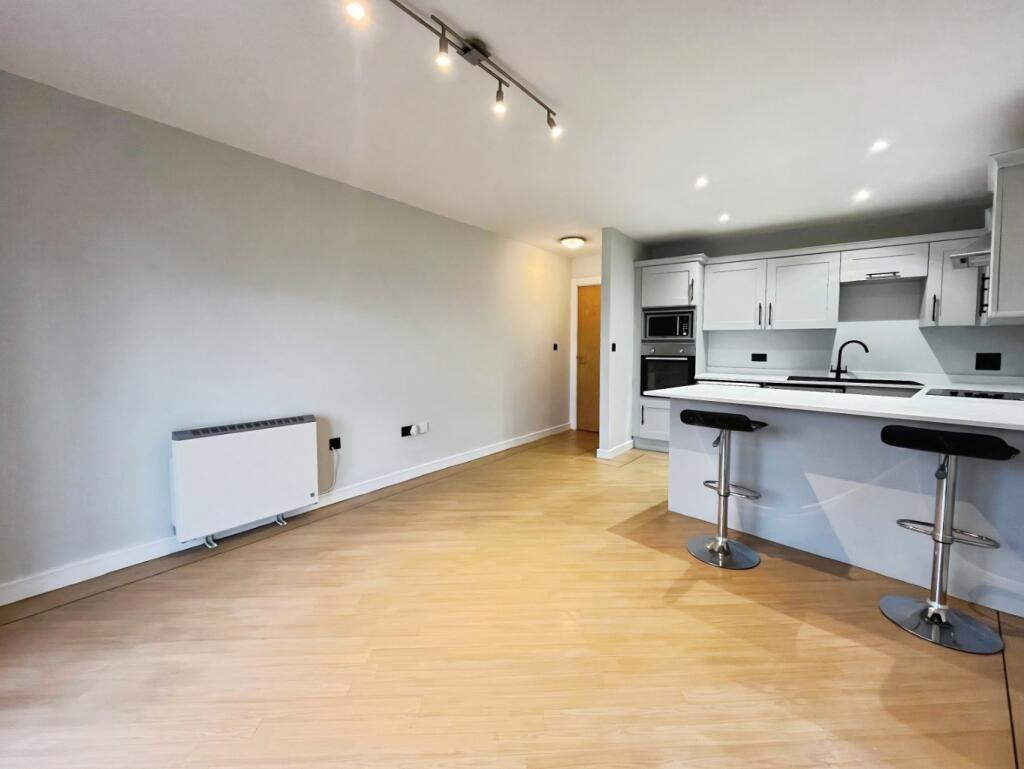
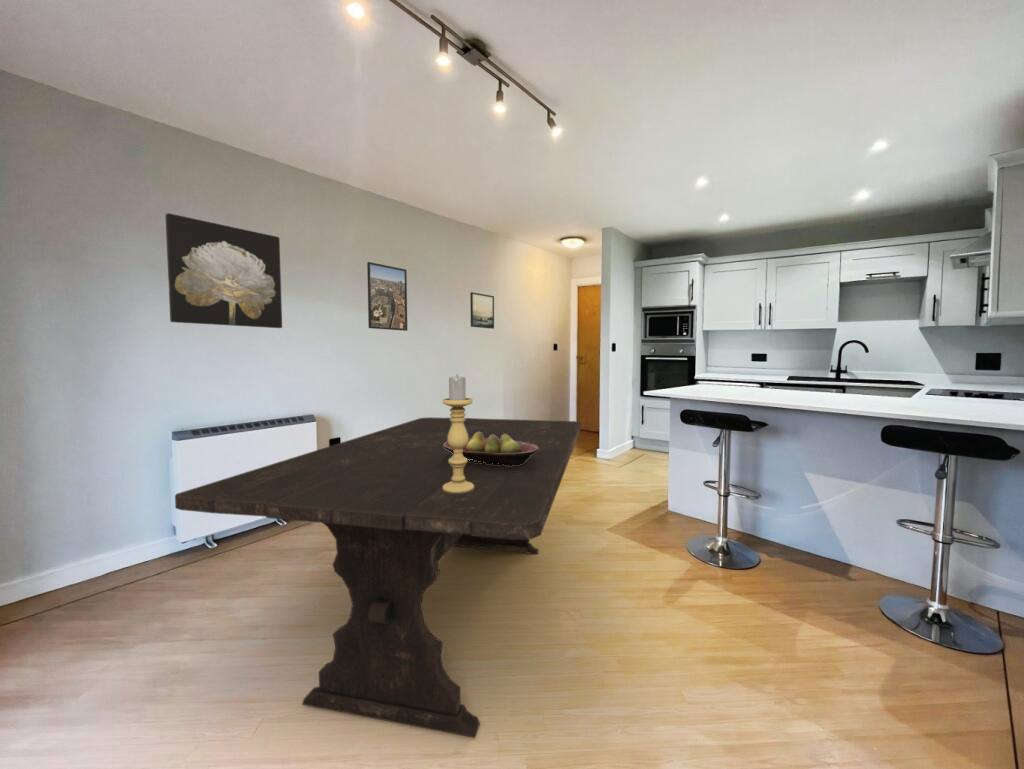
+ candle holder (457, 431)
+ dining table (453, 526)
+ wall art (228, 276)
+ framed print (482, 311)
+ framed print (388, 297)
+ fruit bowl (490, 446)
